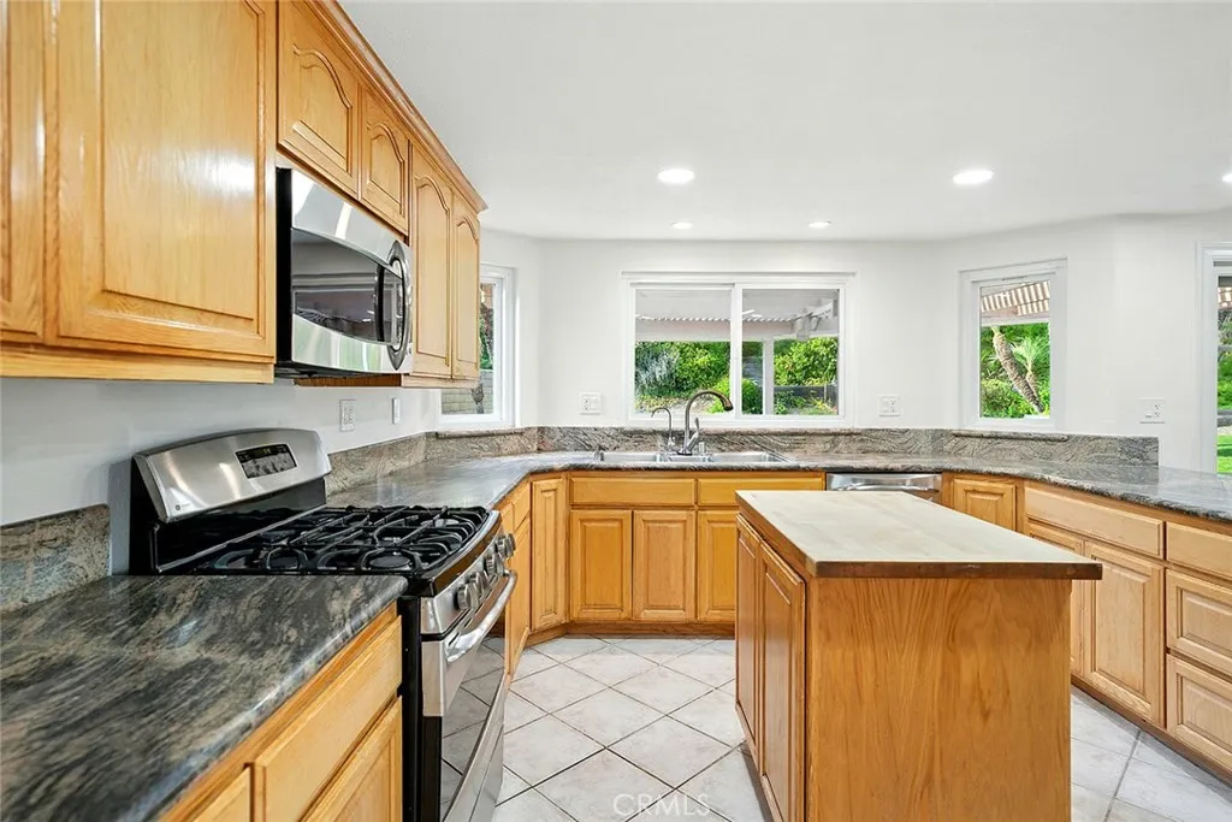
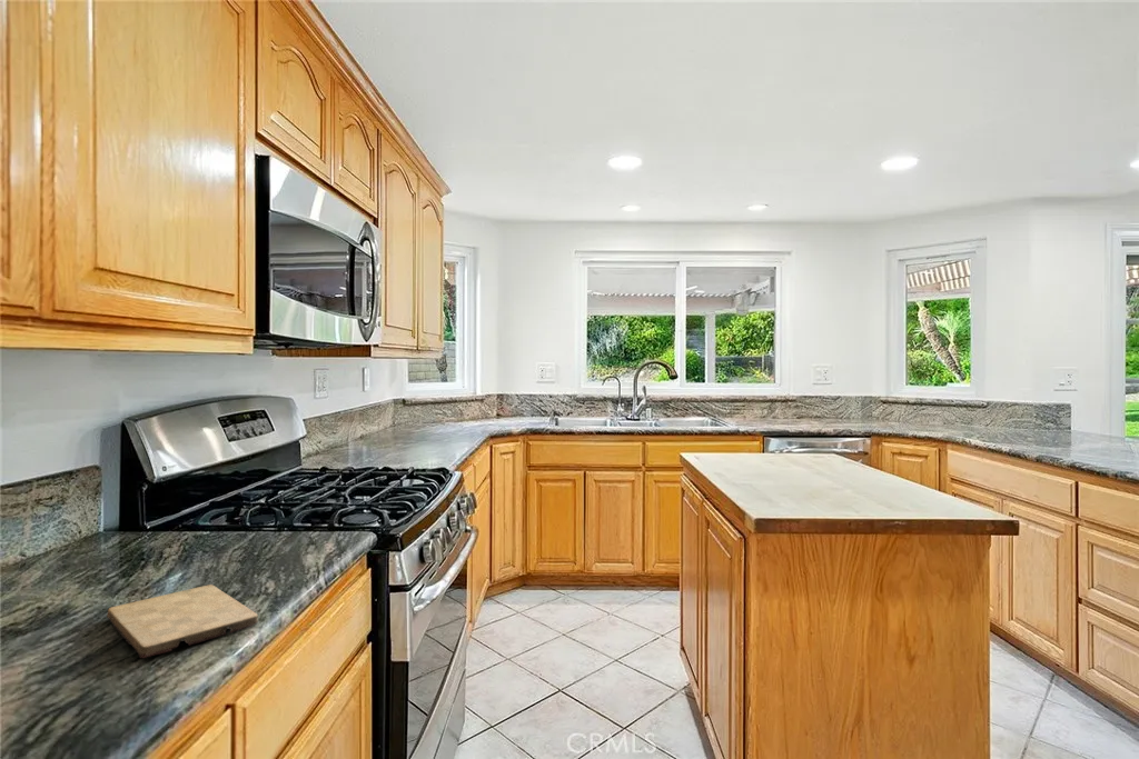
+ cutting board (181, 616)
